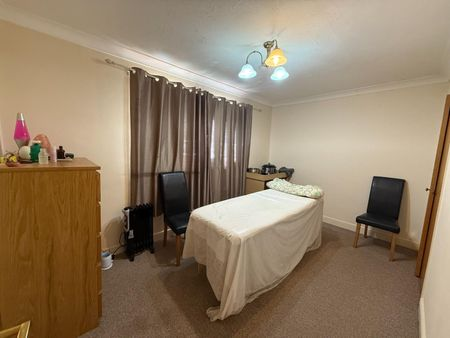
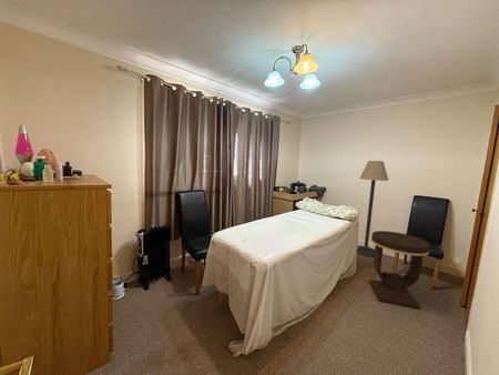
+ side table (391, 273)
+ floor lamp (370, 206)
